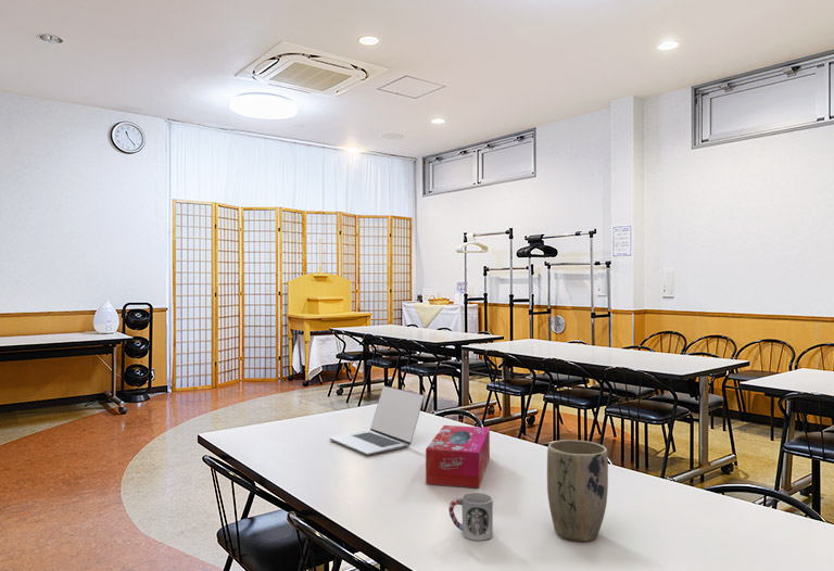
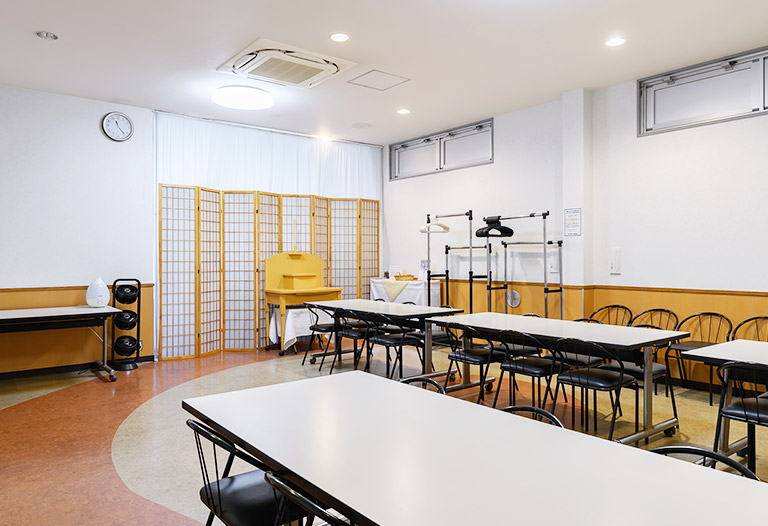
- laptop (376, 418)
- tissue box (459, 454)
- cup (470, 515)
- plant pot (577, 490)
